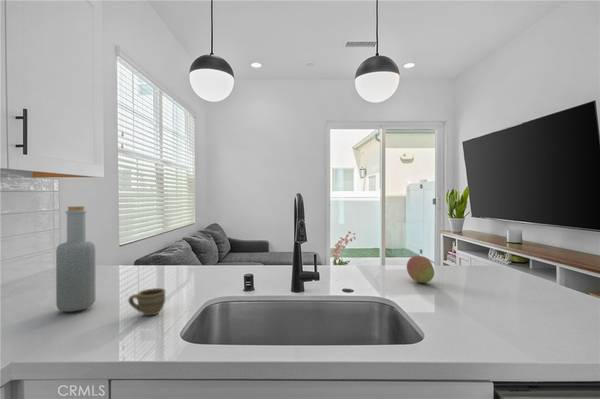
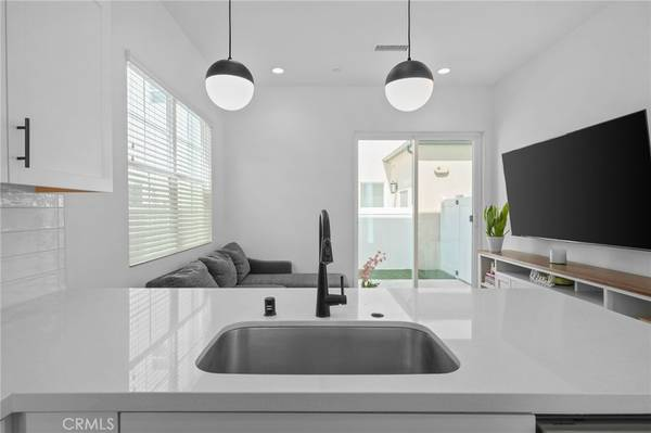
- fruit (420, 269)
- cup (147, 302)
- bottle (76, 257)
